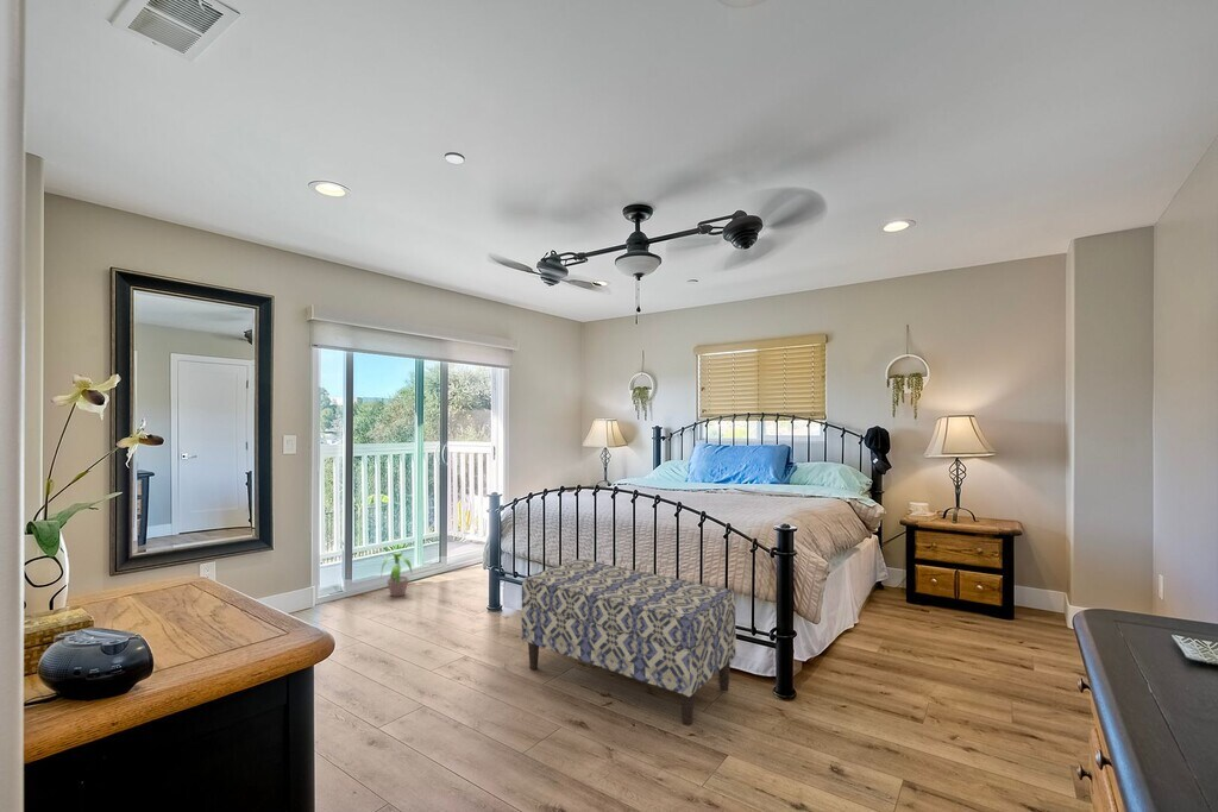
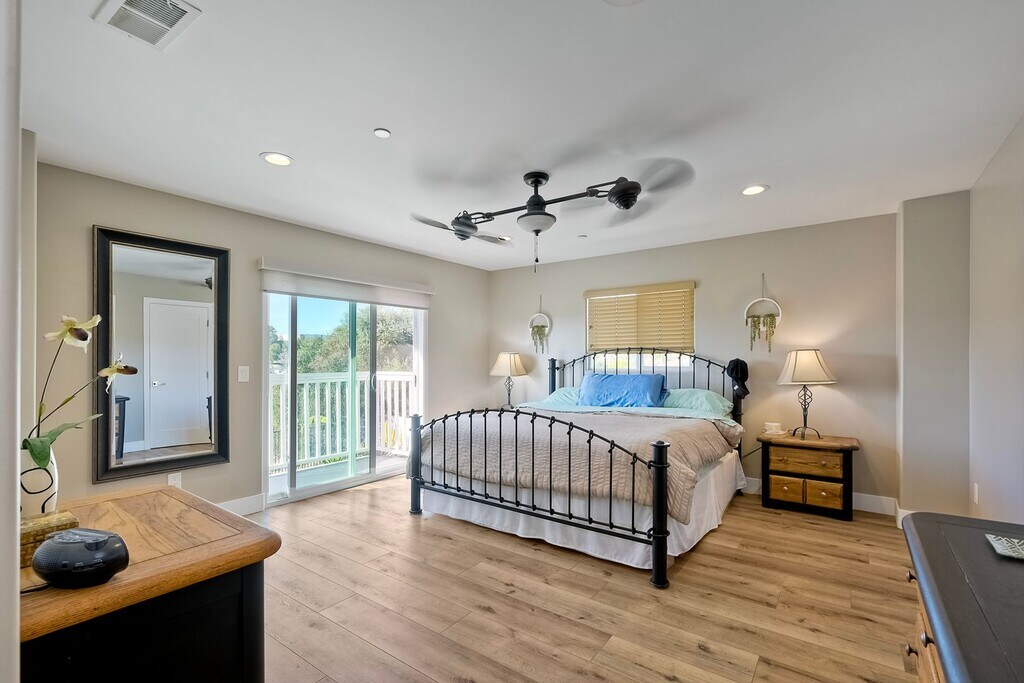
- bench (624, 630)
- potted plant (397, 573)
